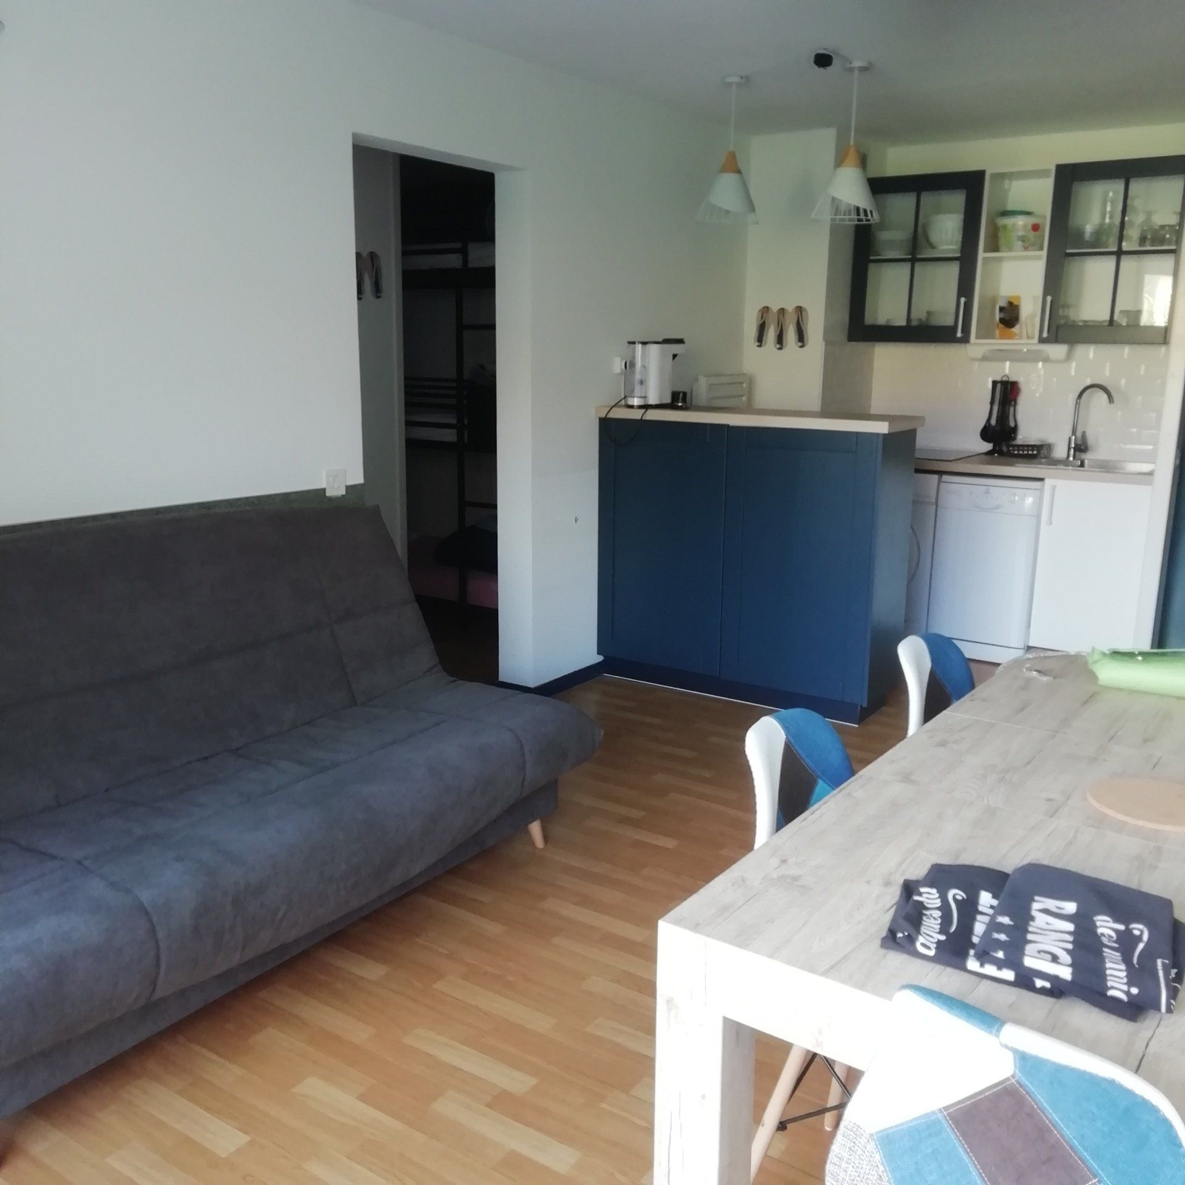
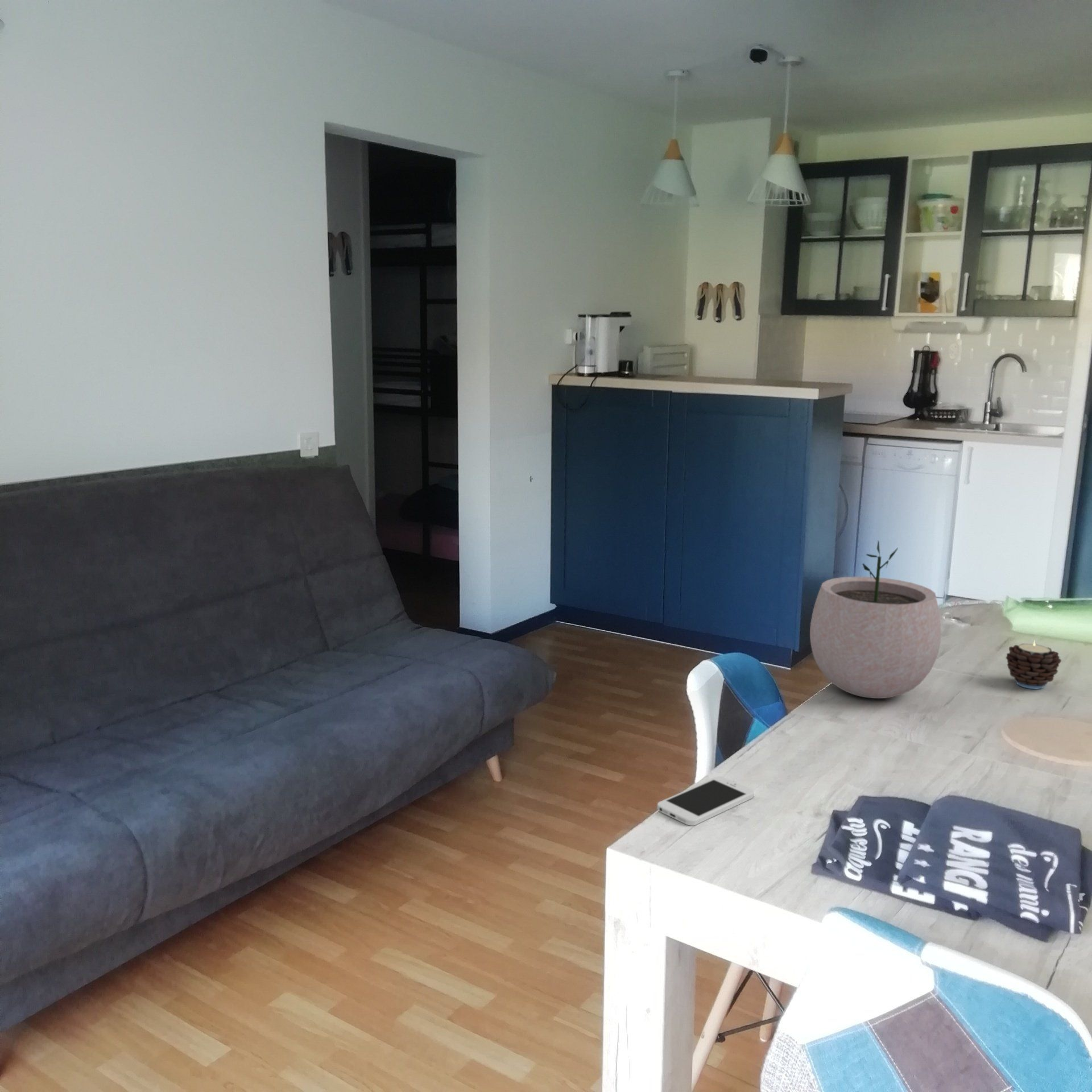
+ plant pot (875, 618)
+ smartphone (706, 800)
+ candle (1032, 662)
